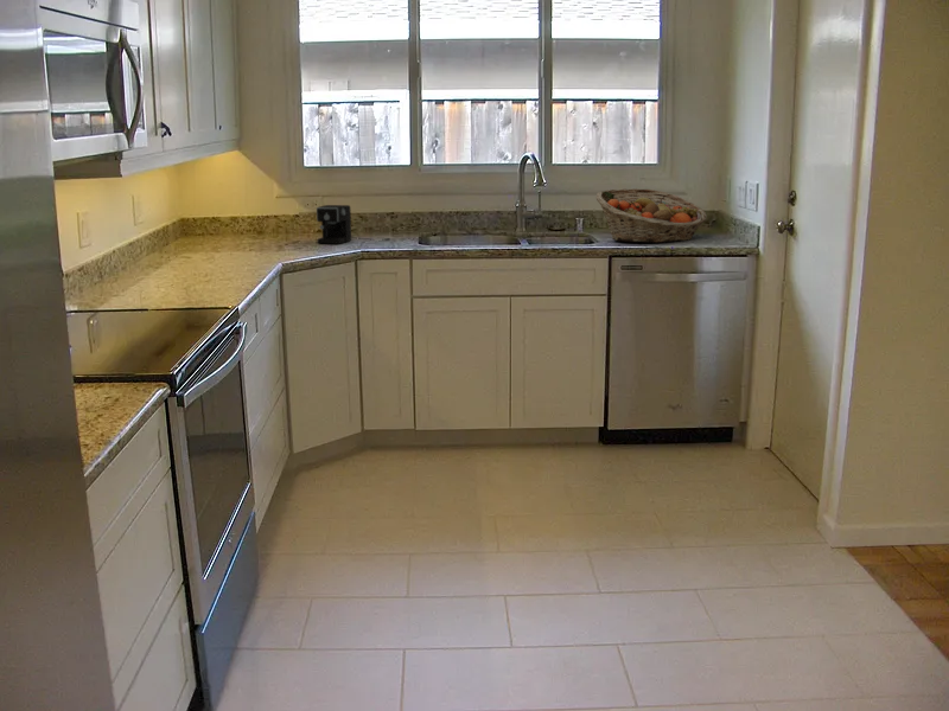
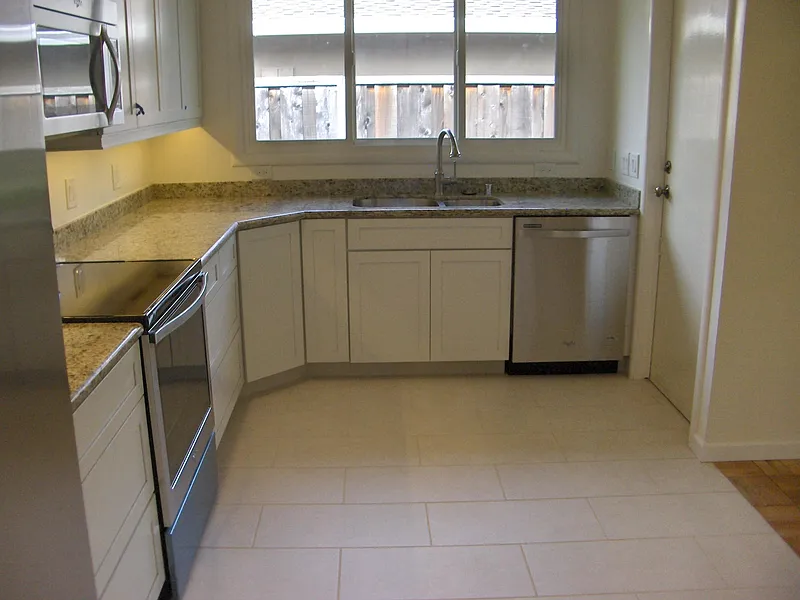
- coffee maker (350, 224)
- fruit basket (650, 214)
